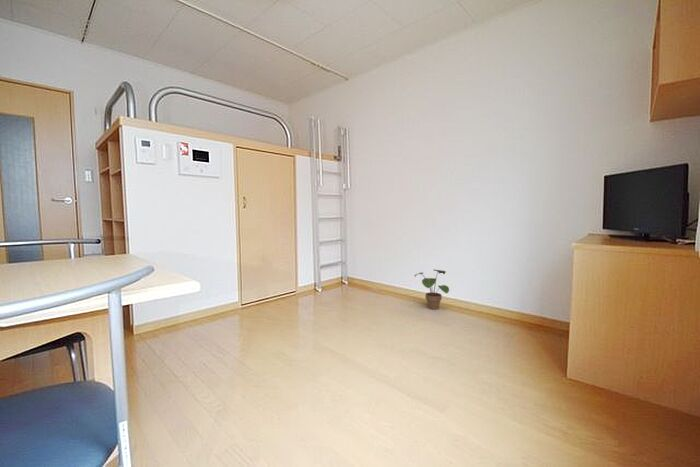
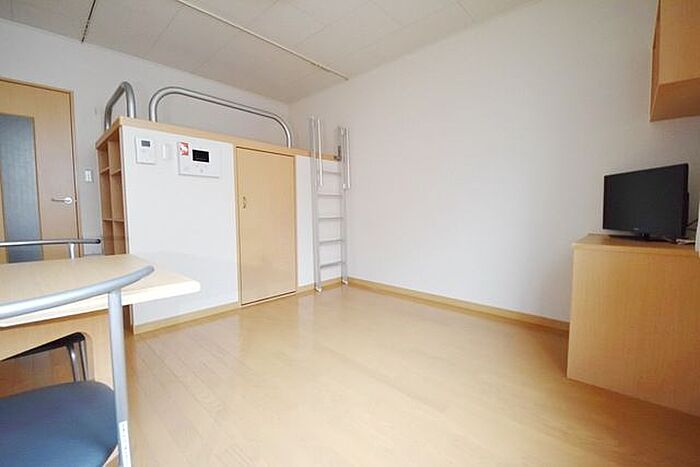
- potted plant (434, 289)
